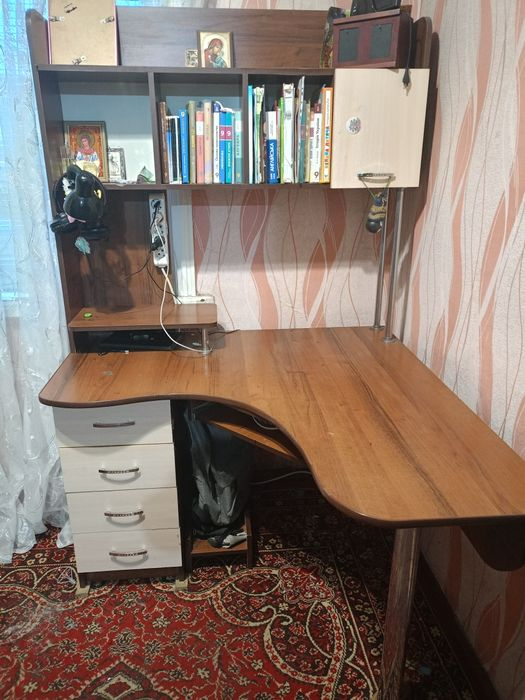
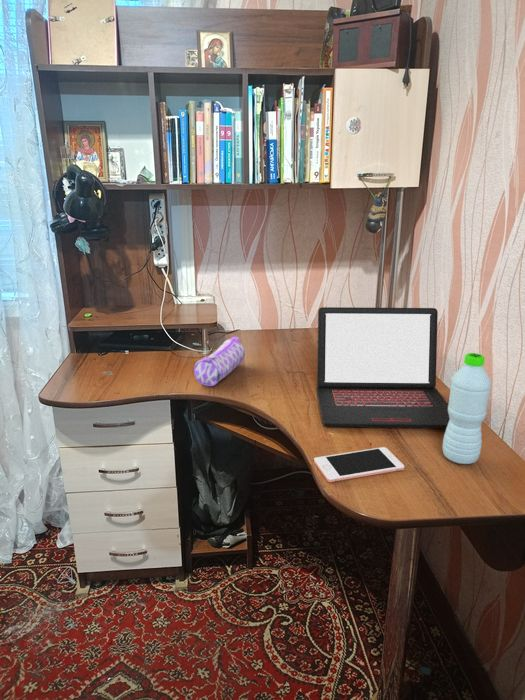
+ laptop (384, 363)
+ pencil case (220, 360)
+ cell phone (358, 463)
+ water bottle (467, 408)
